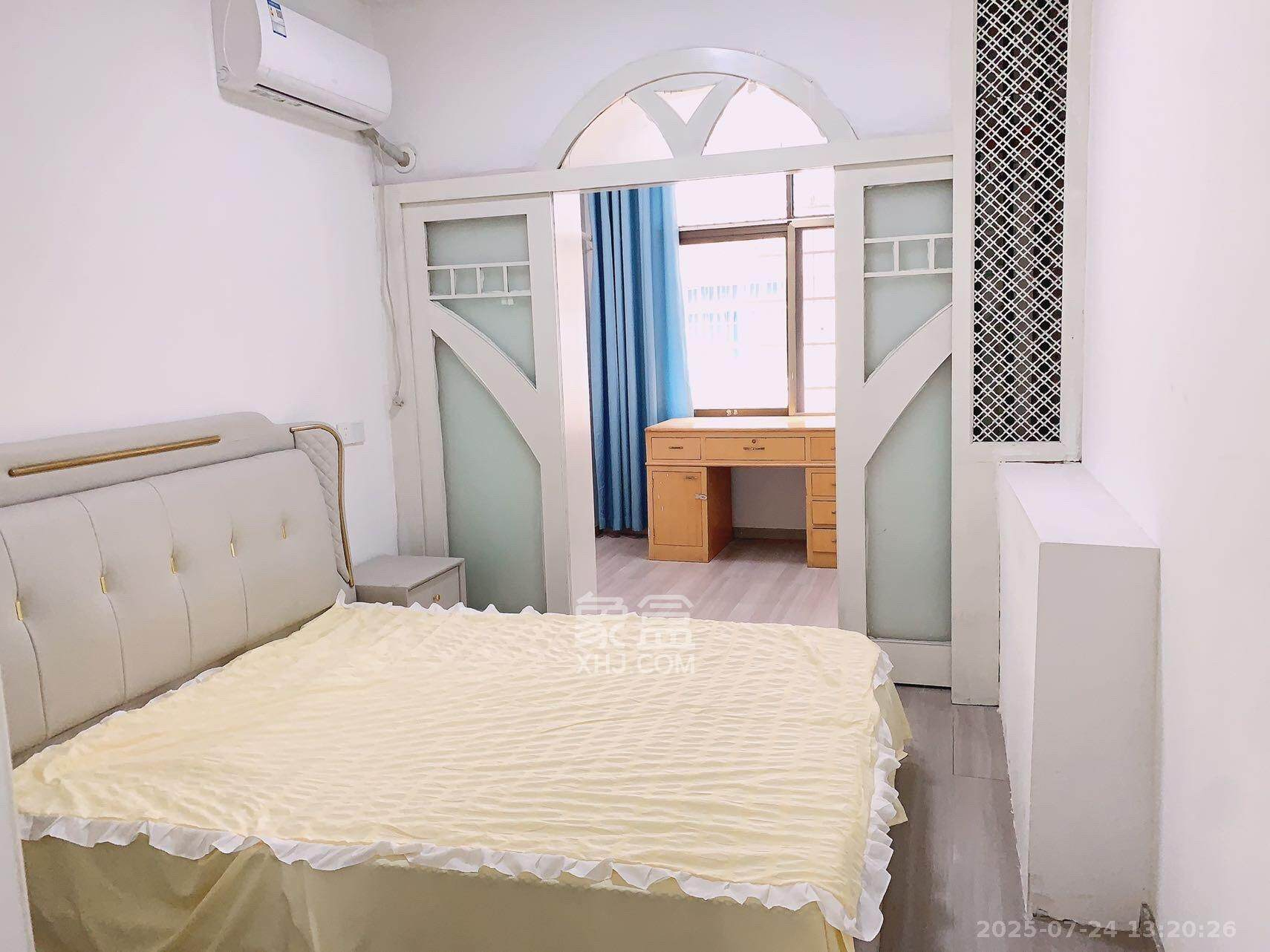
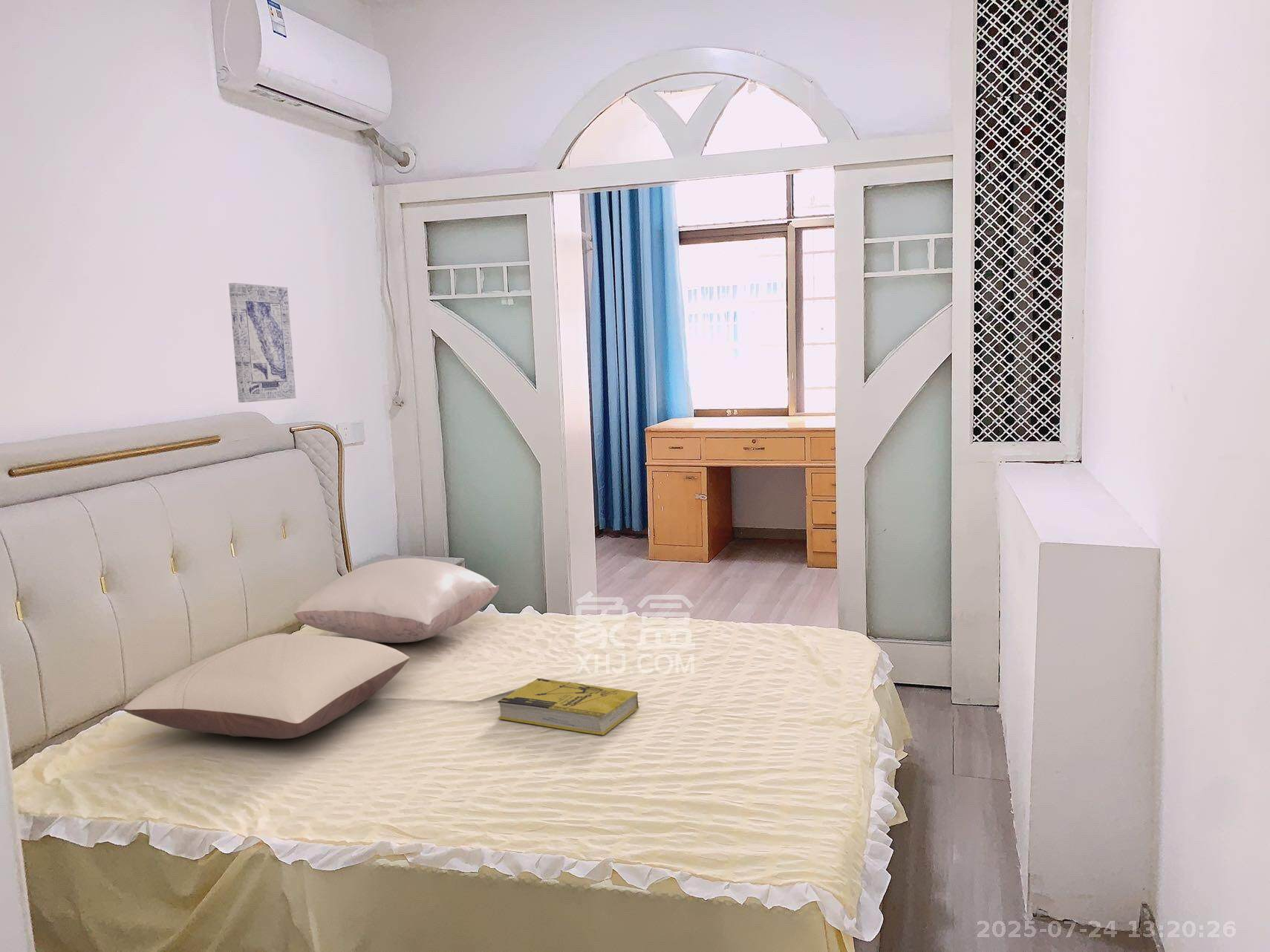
+ wall art (264, 343)
+ pillow (276, 685)
+ pillow (400, 599)
+ book (569, 703)
